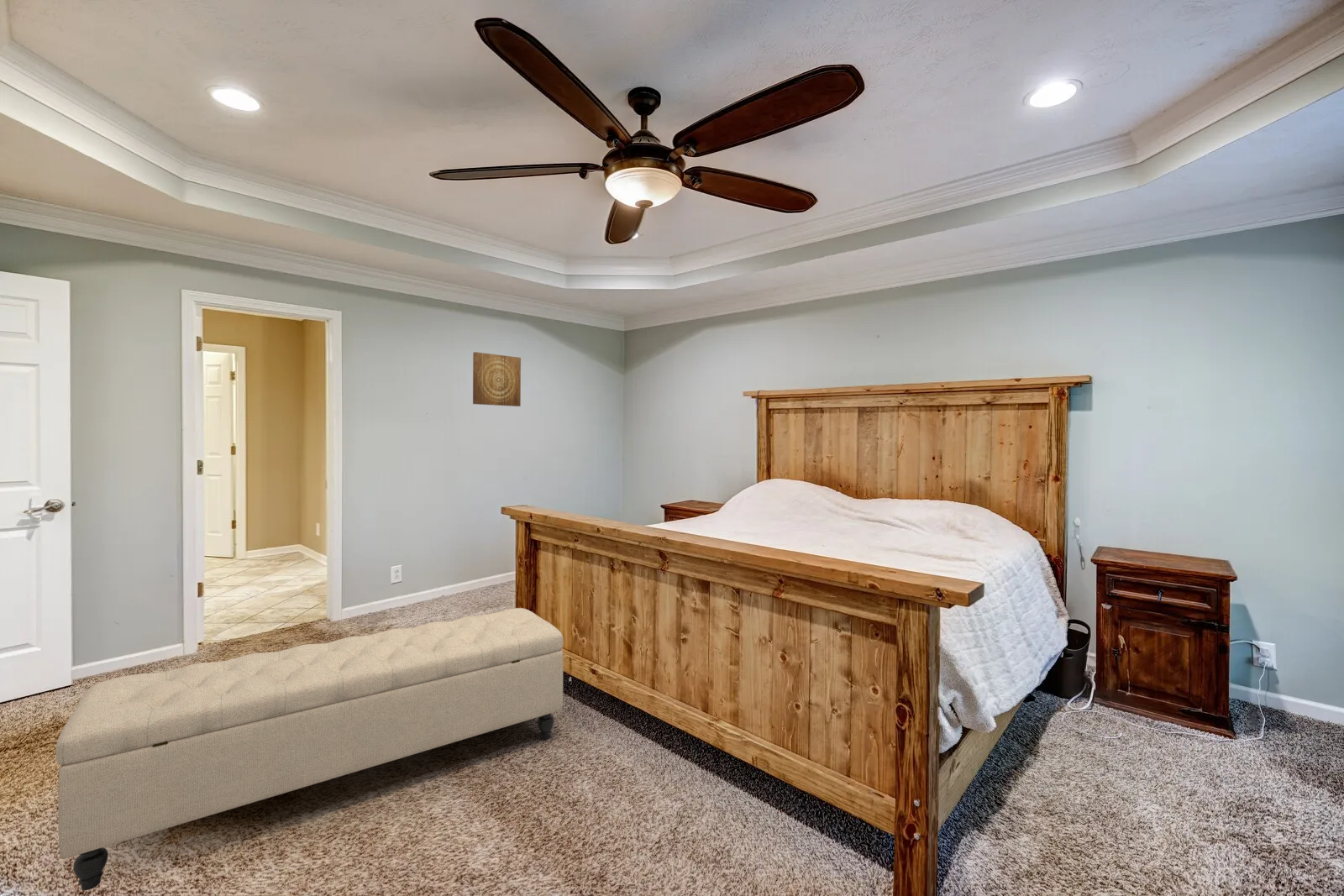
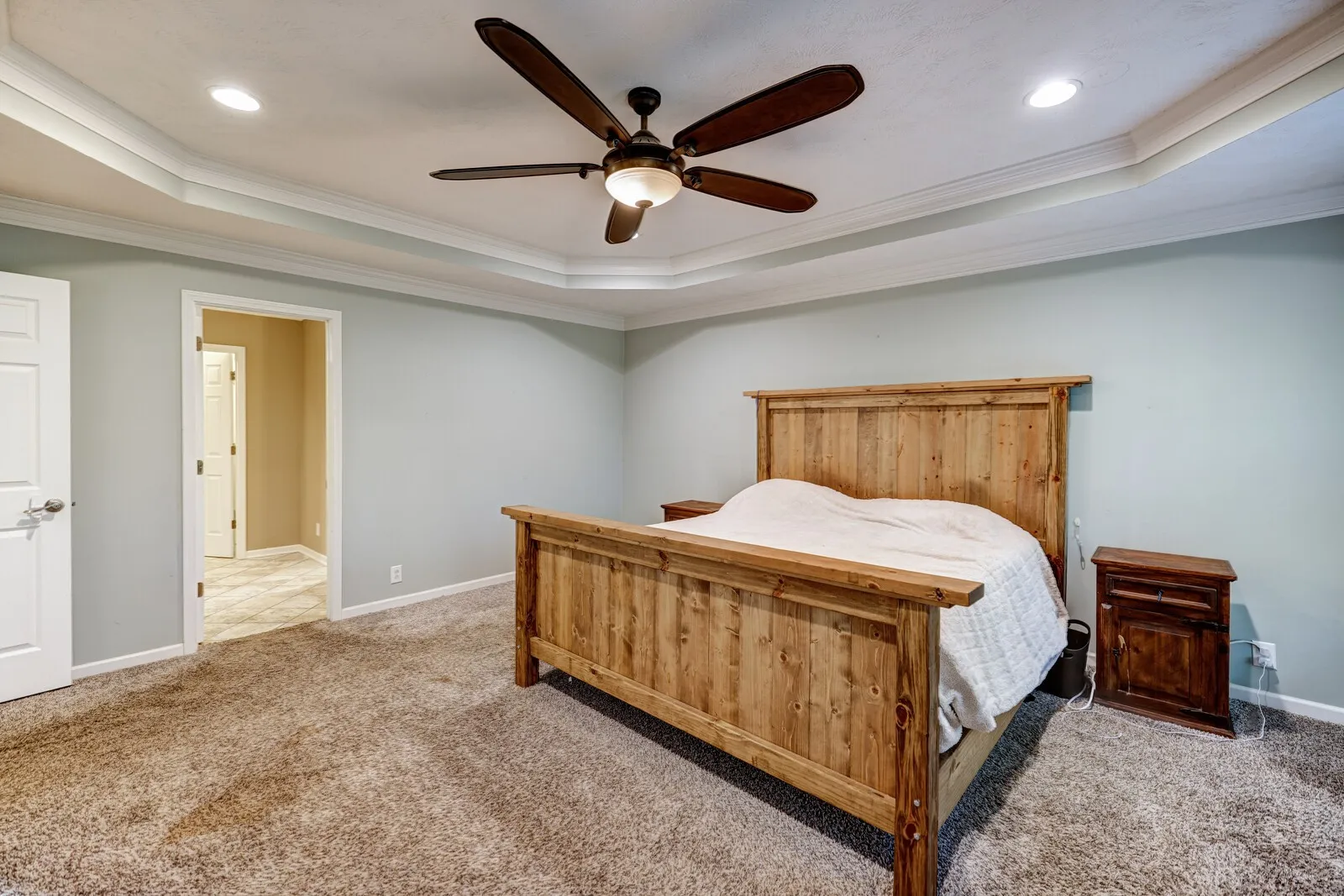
- wall art (497, 380)
- bench (356, 710)
